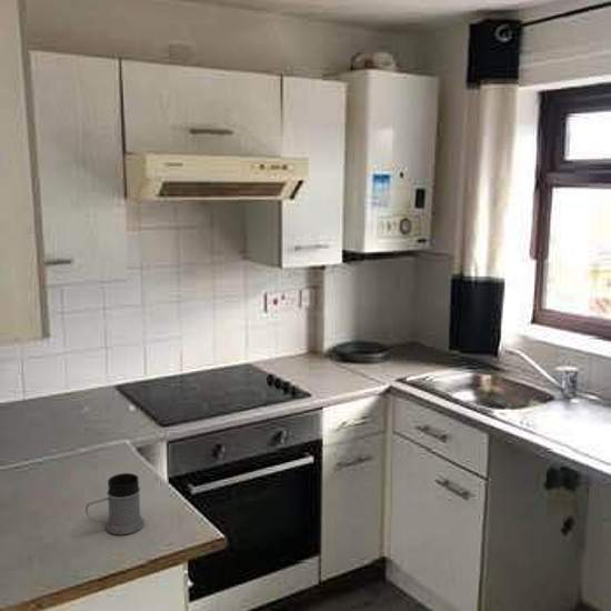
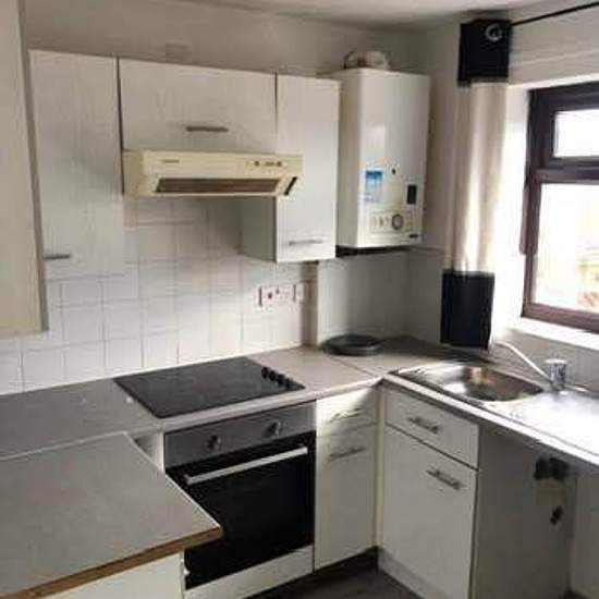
- mug (114, 504)
